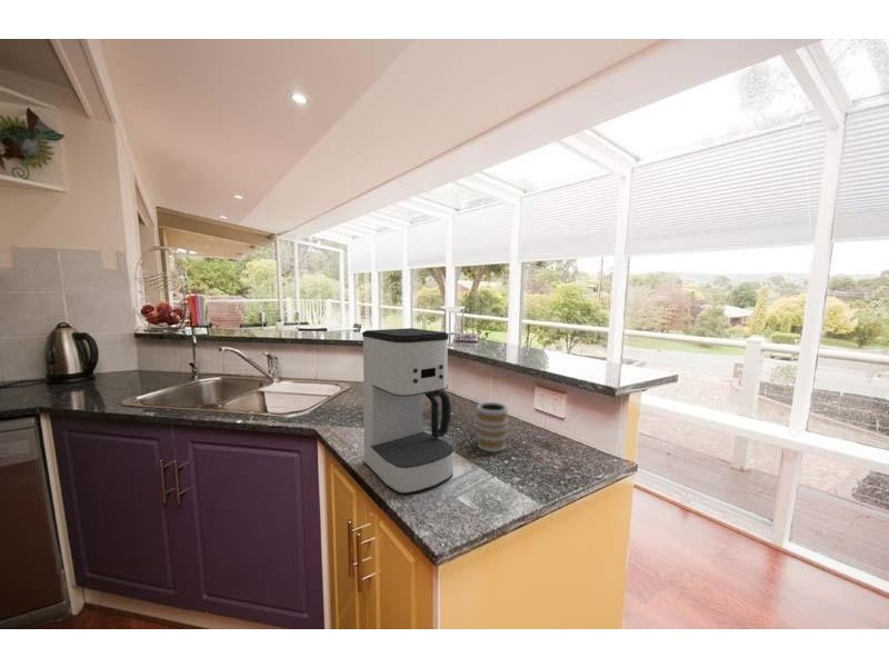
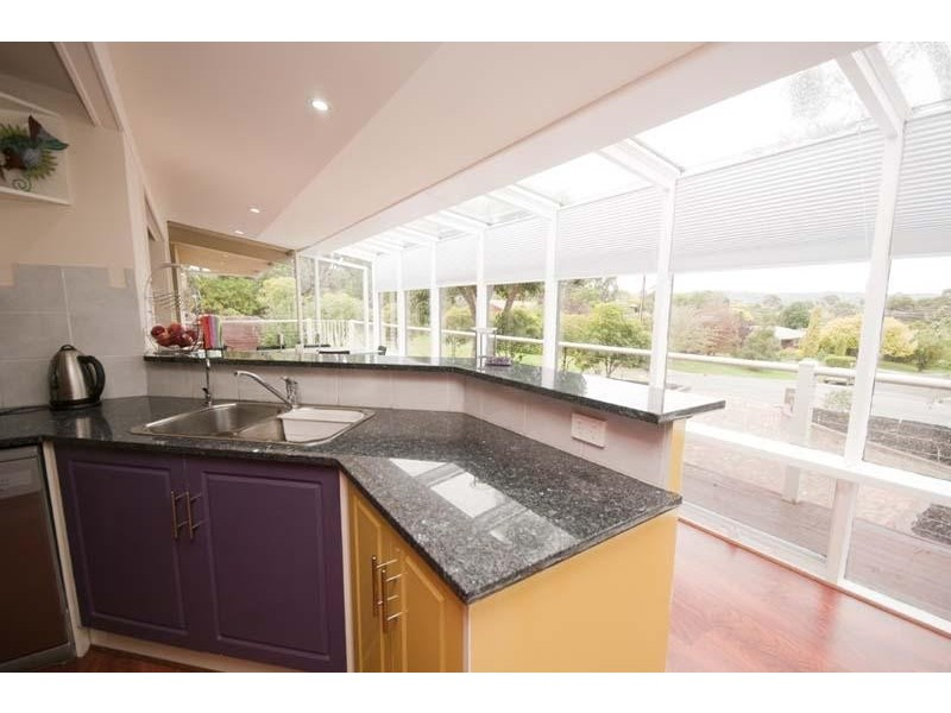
- coffee maker (414, 401)
- mug (489, 424)
